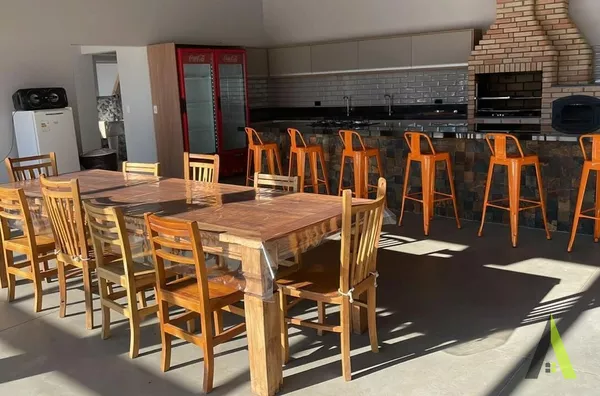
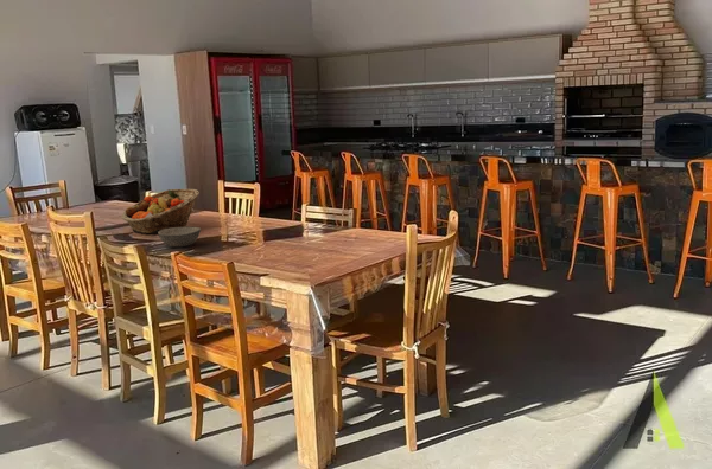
+ fruit basket (160, 210)
+ bowl (179, 237)
